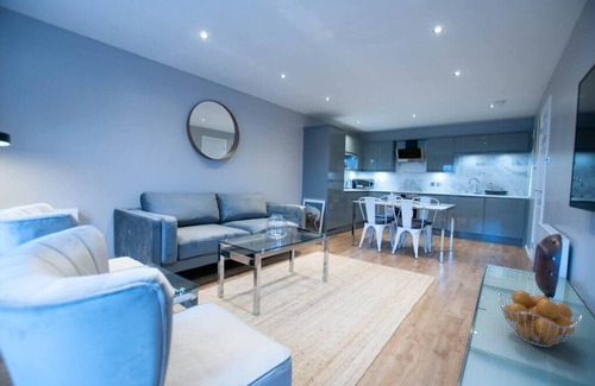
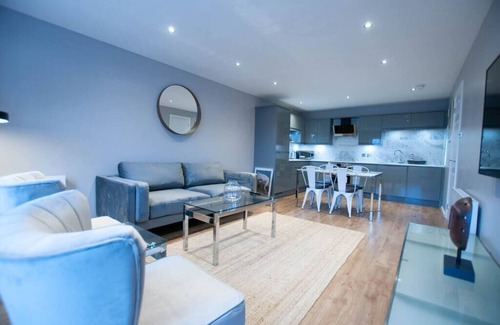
- fruit basket (536, 317)
